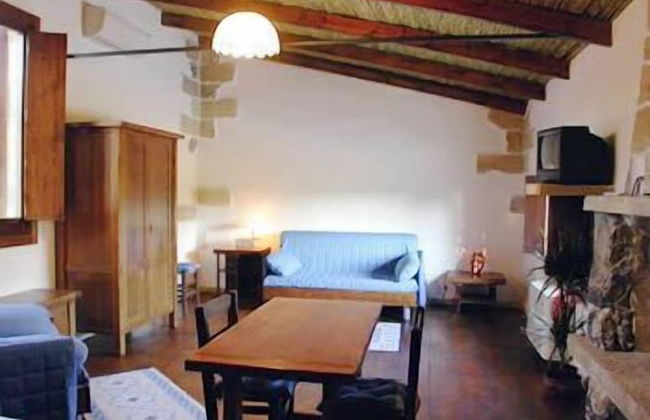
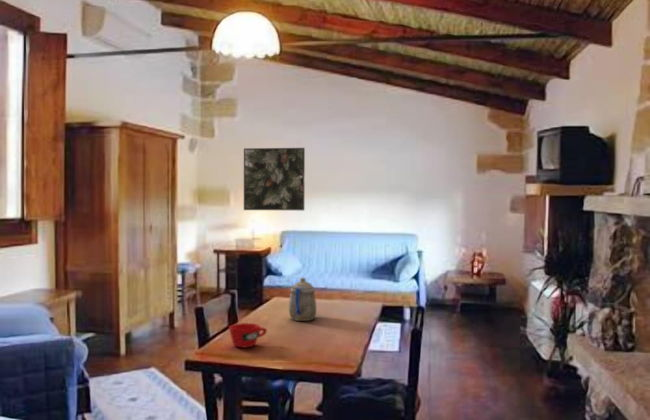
+ teapot (302, 298)
+ cup (248, 335)
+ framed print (273, 179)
